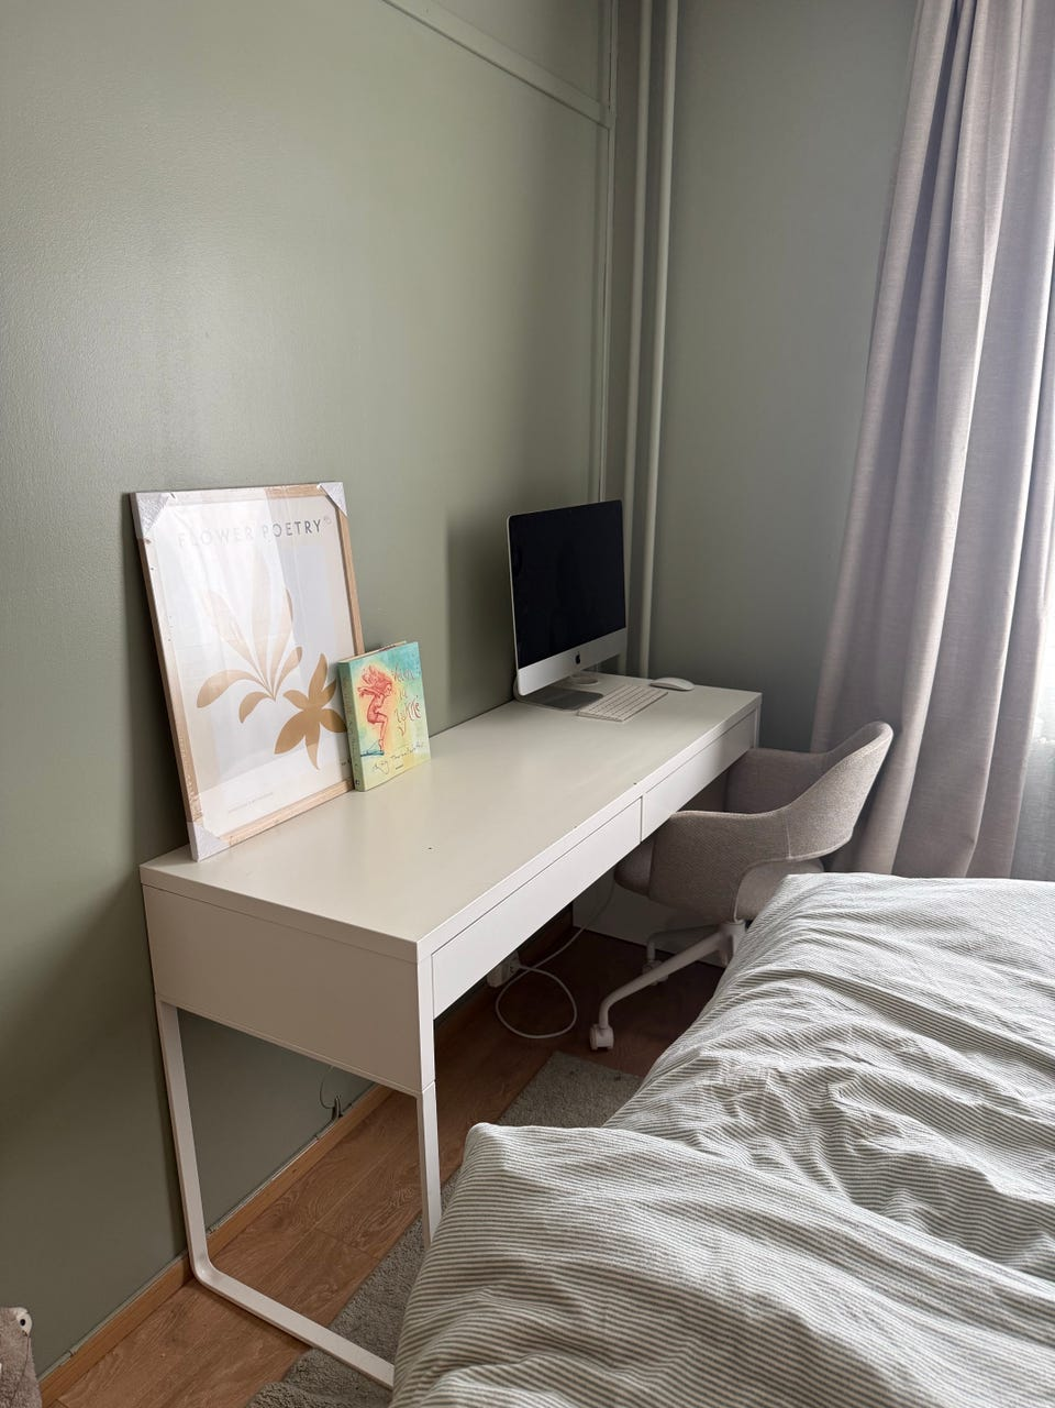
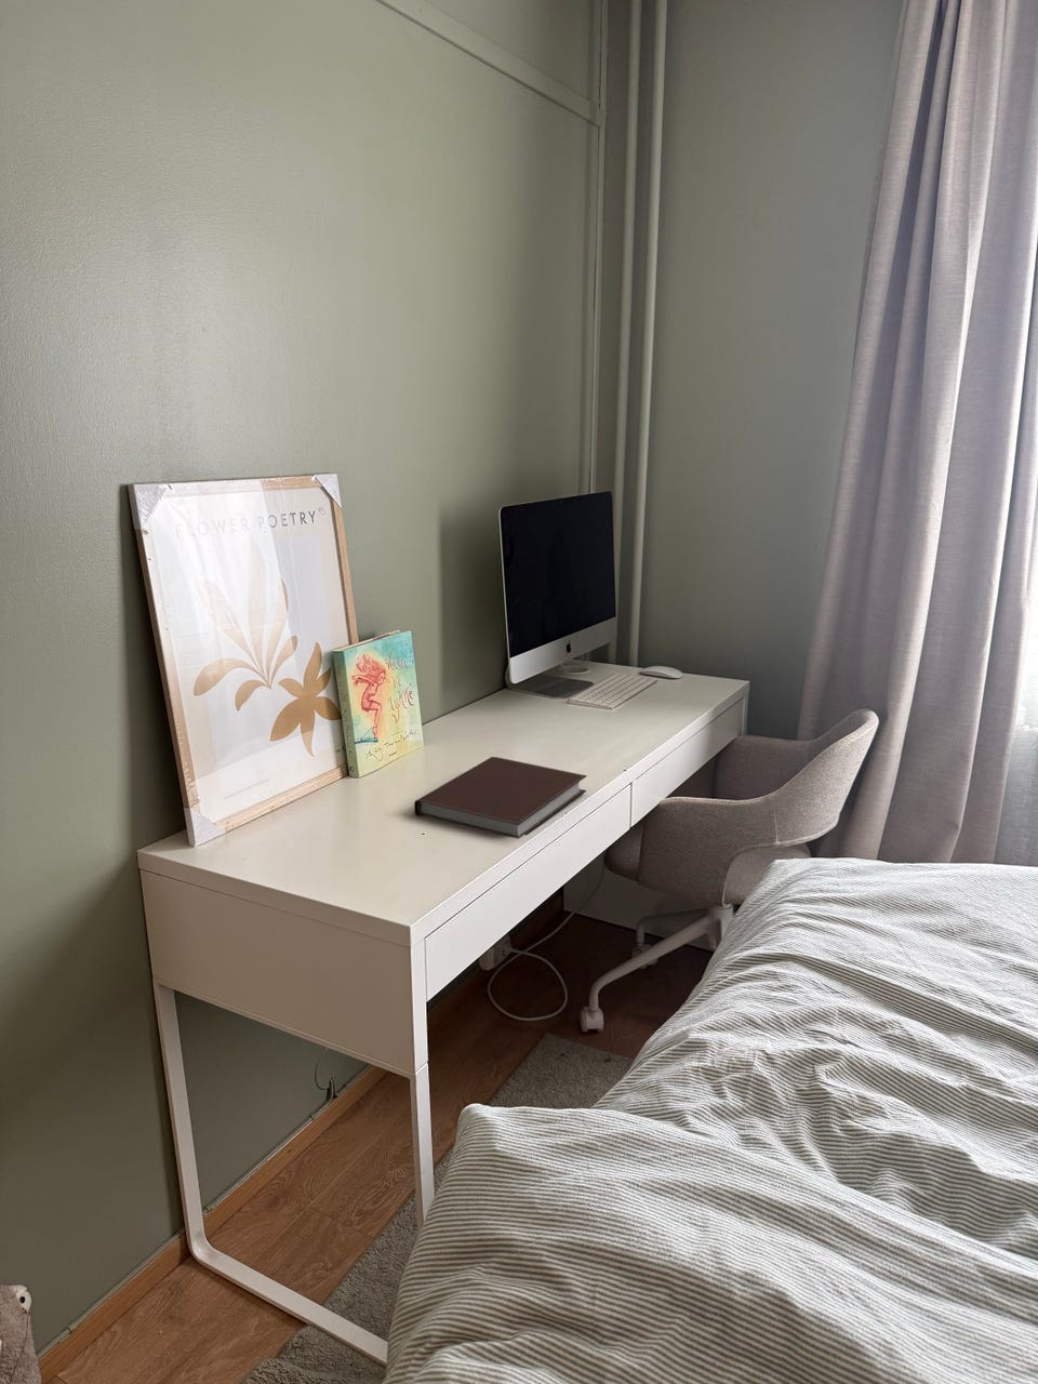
+ notebook (503, 794)
